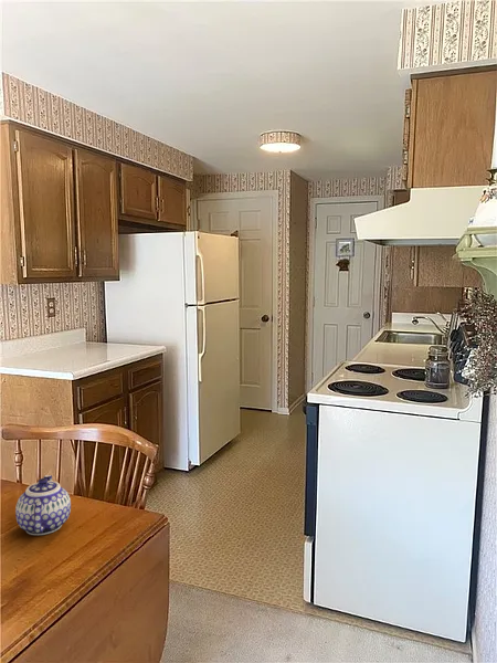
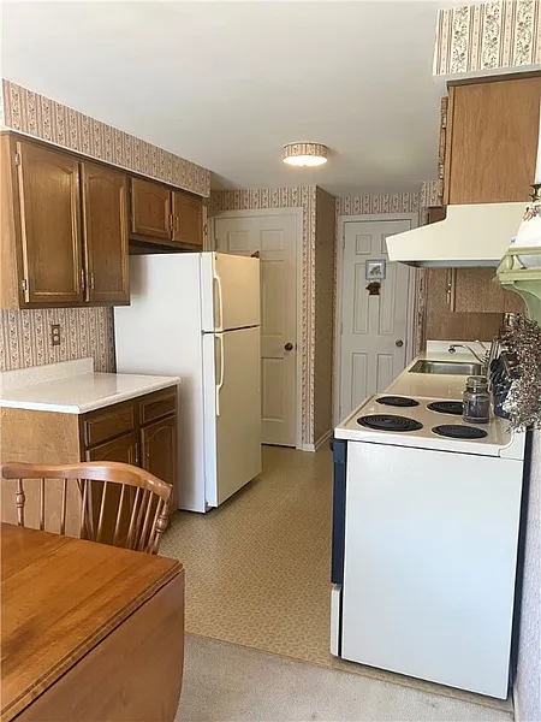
- teapot (43, 502)
